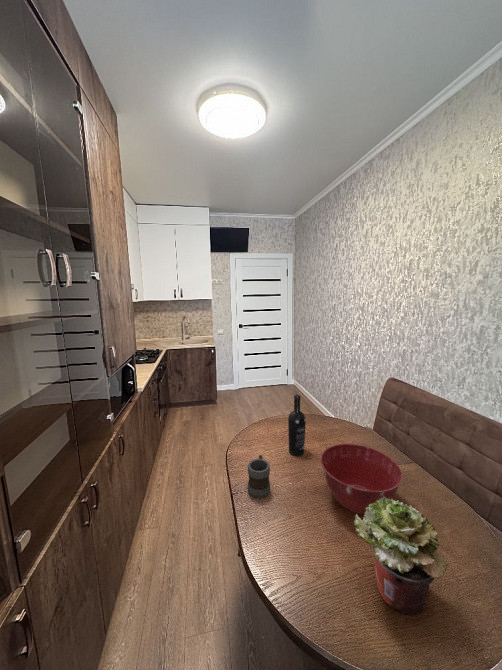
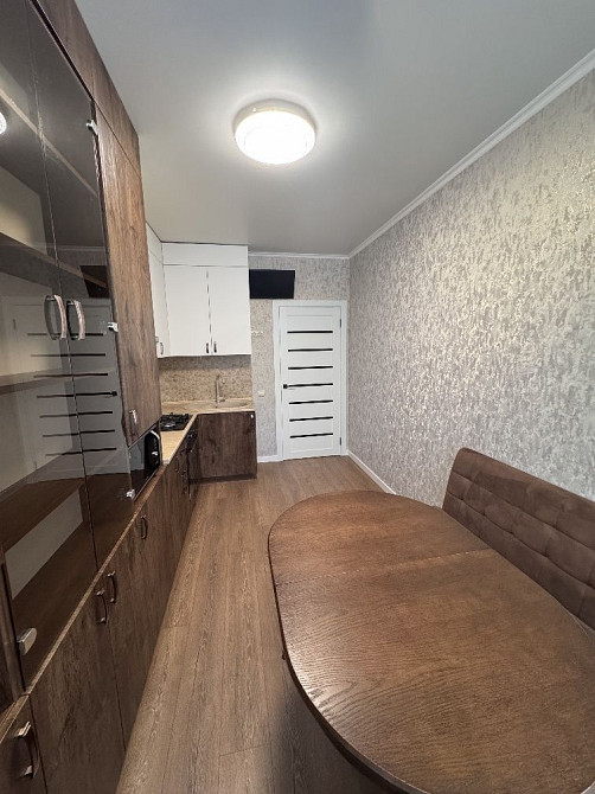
- potted plant (395, 550)
- wine bottle (296, 424)
- mug (259, 473)
- mixing bowl (358, 482)
